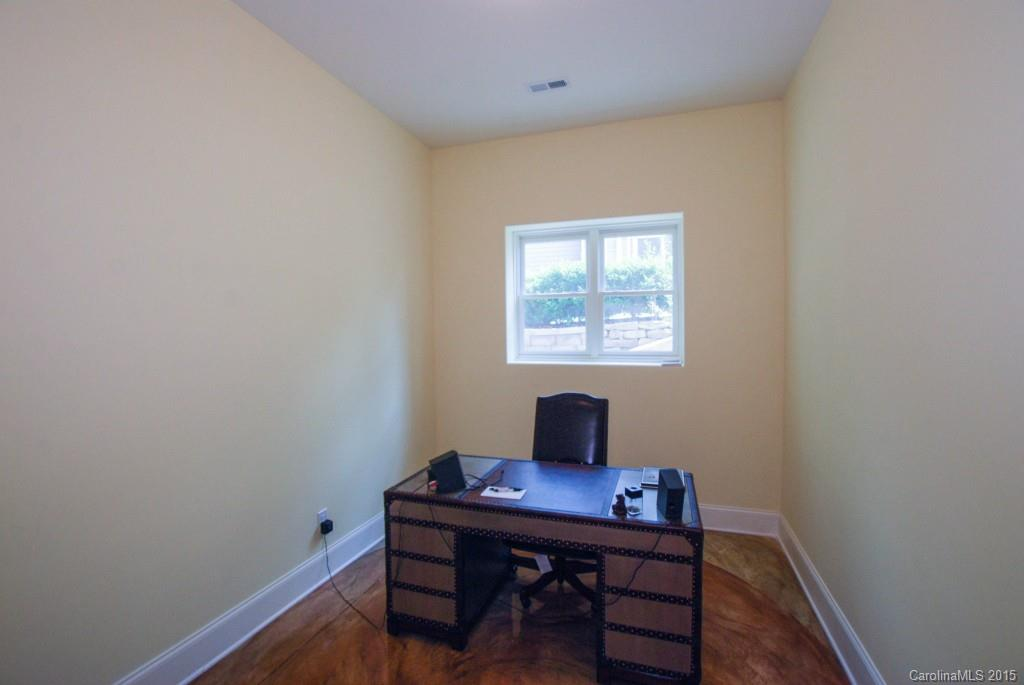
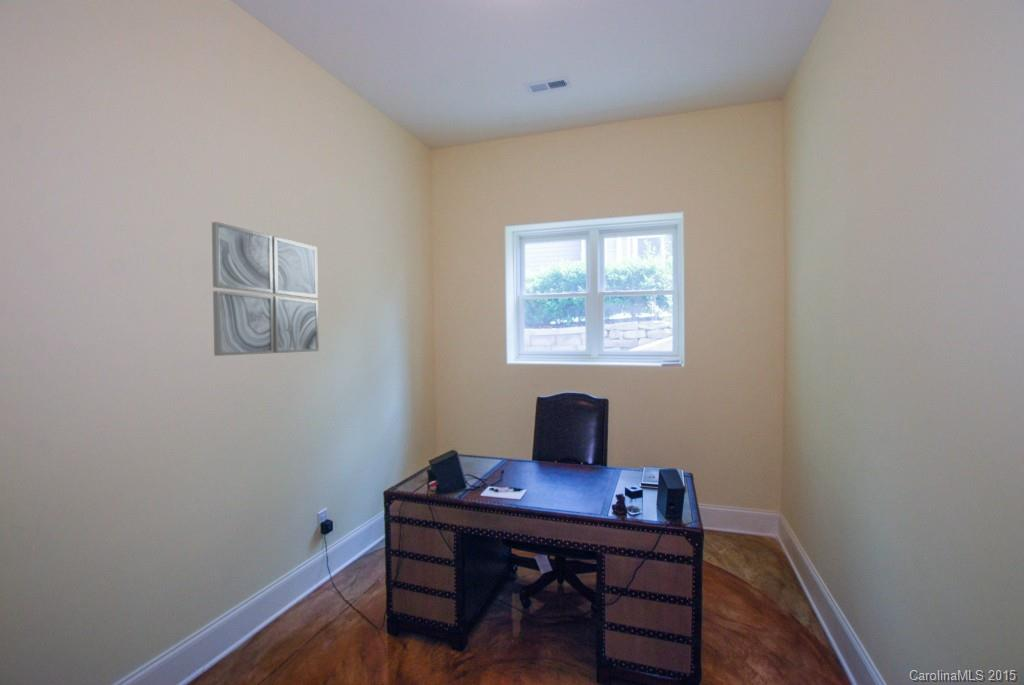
+ wall art (272, 293)
